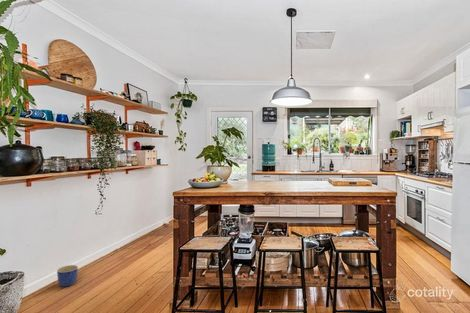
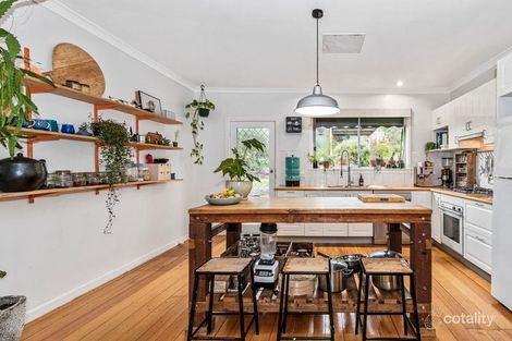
- planter (67, 276)
